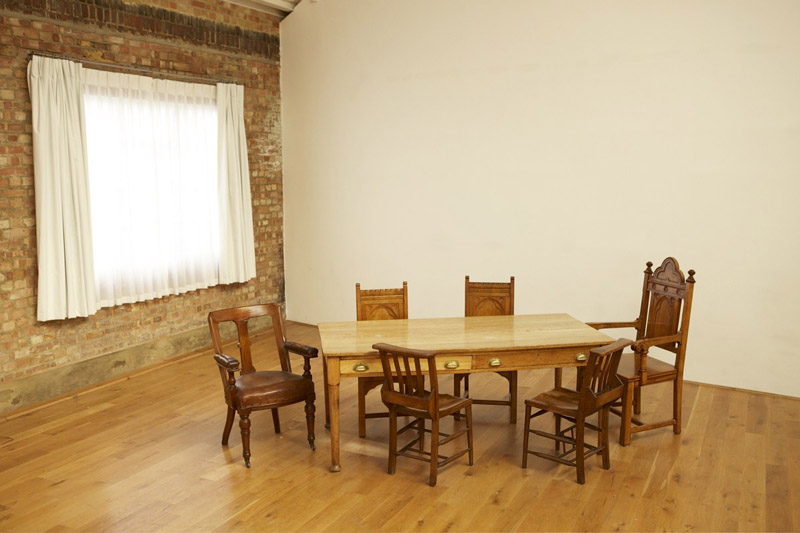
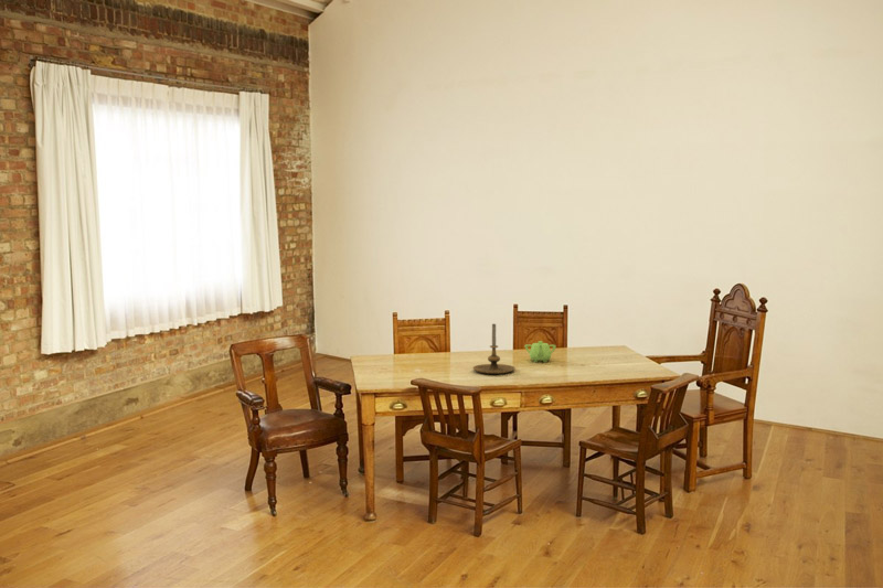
+ teapot (540, 351)
+ candle holder (493, 346)
